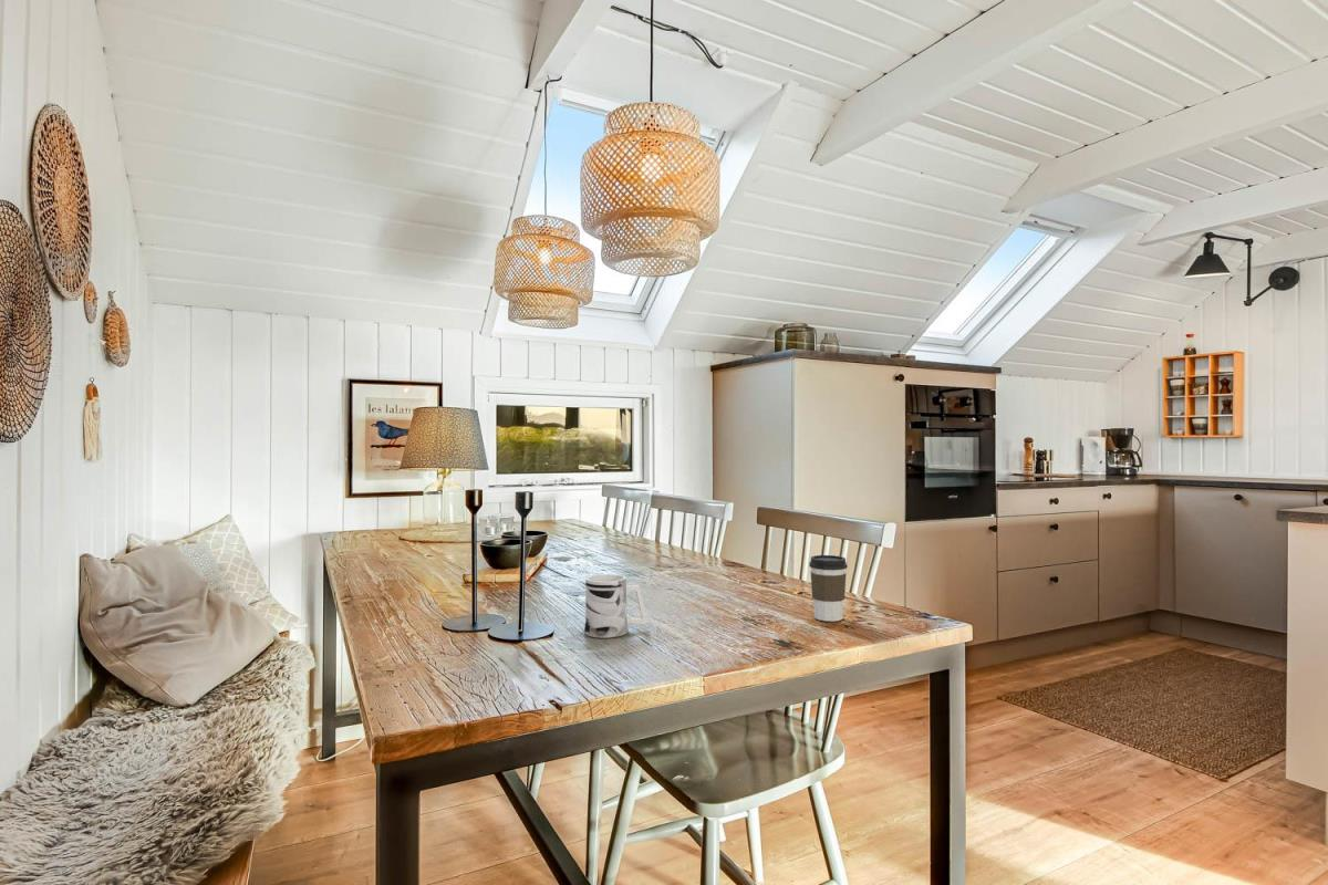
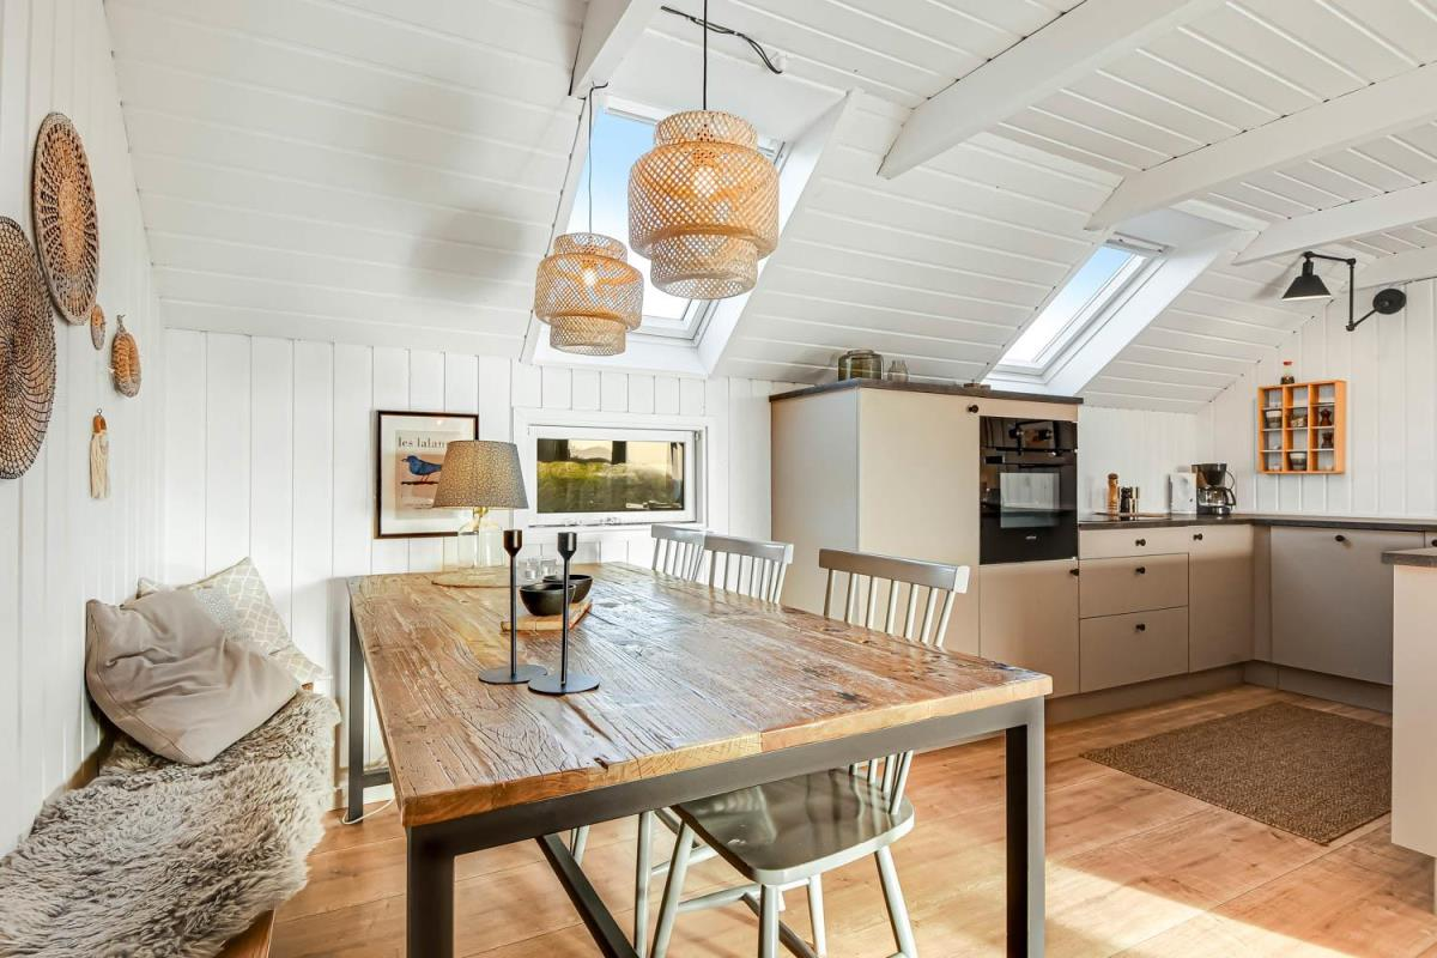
- coffee cup (828, 587)
- mug (615, 604)
